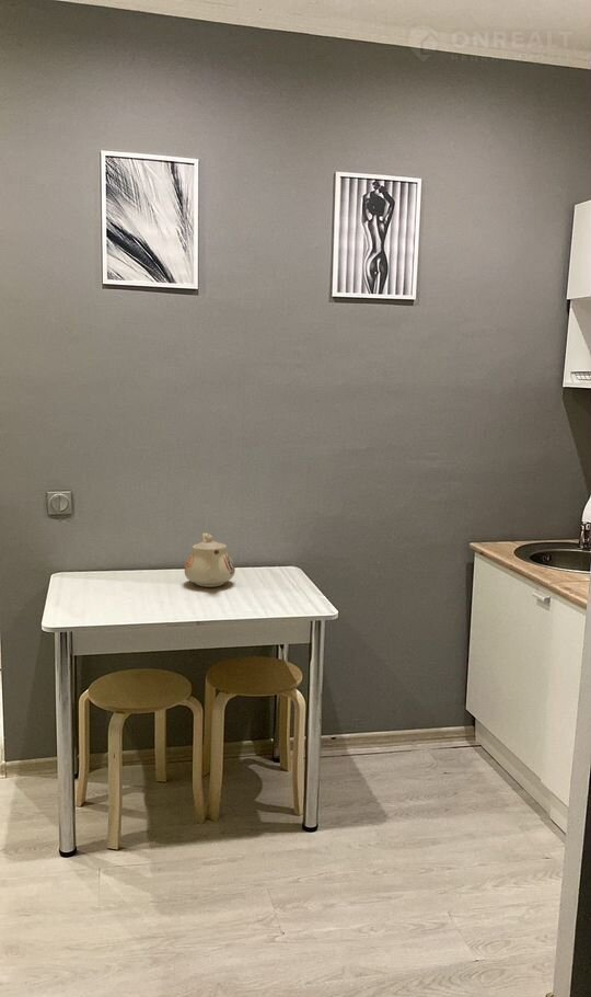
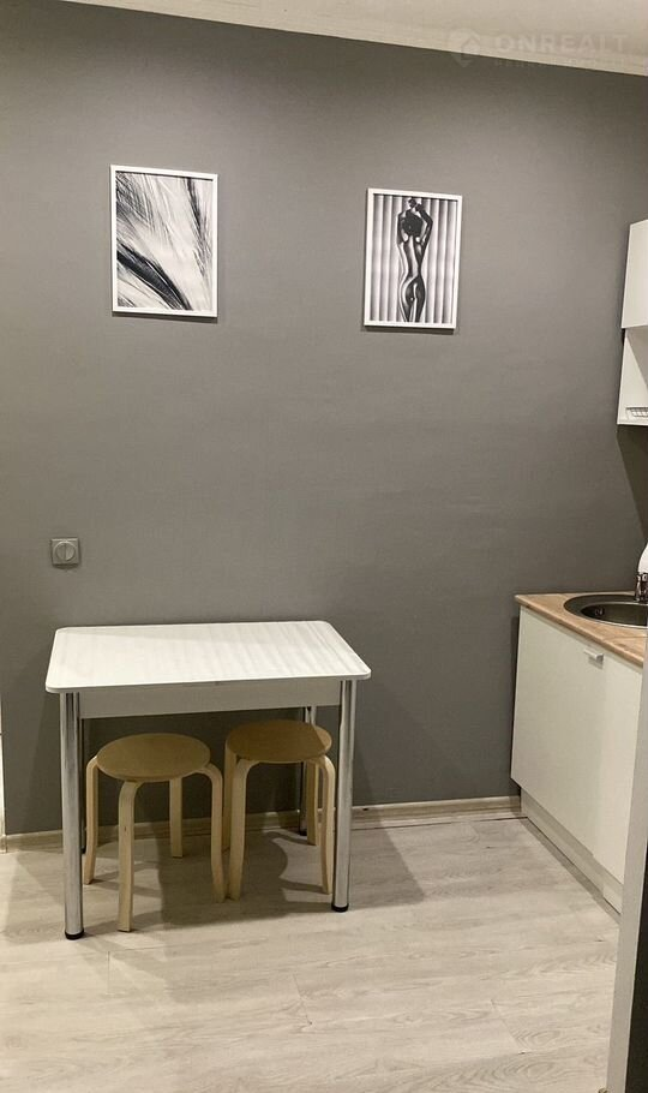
- teapot (209, 558)
